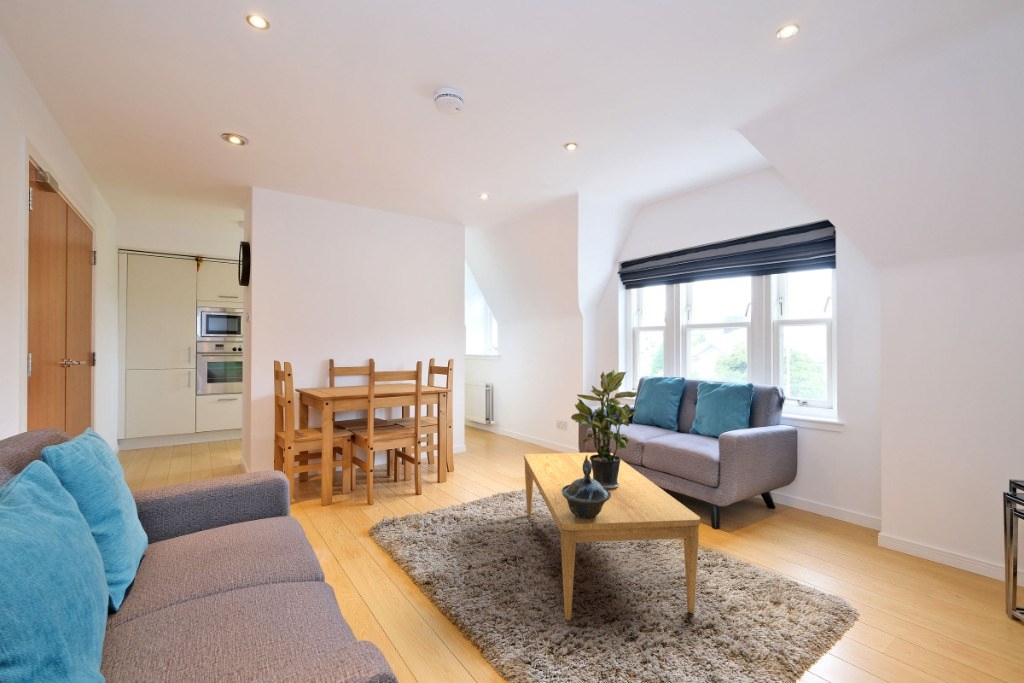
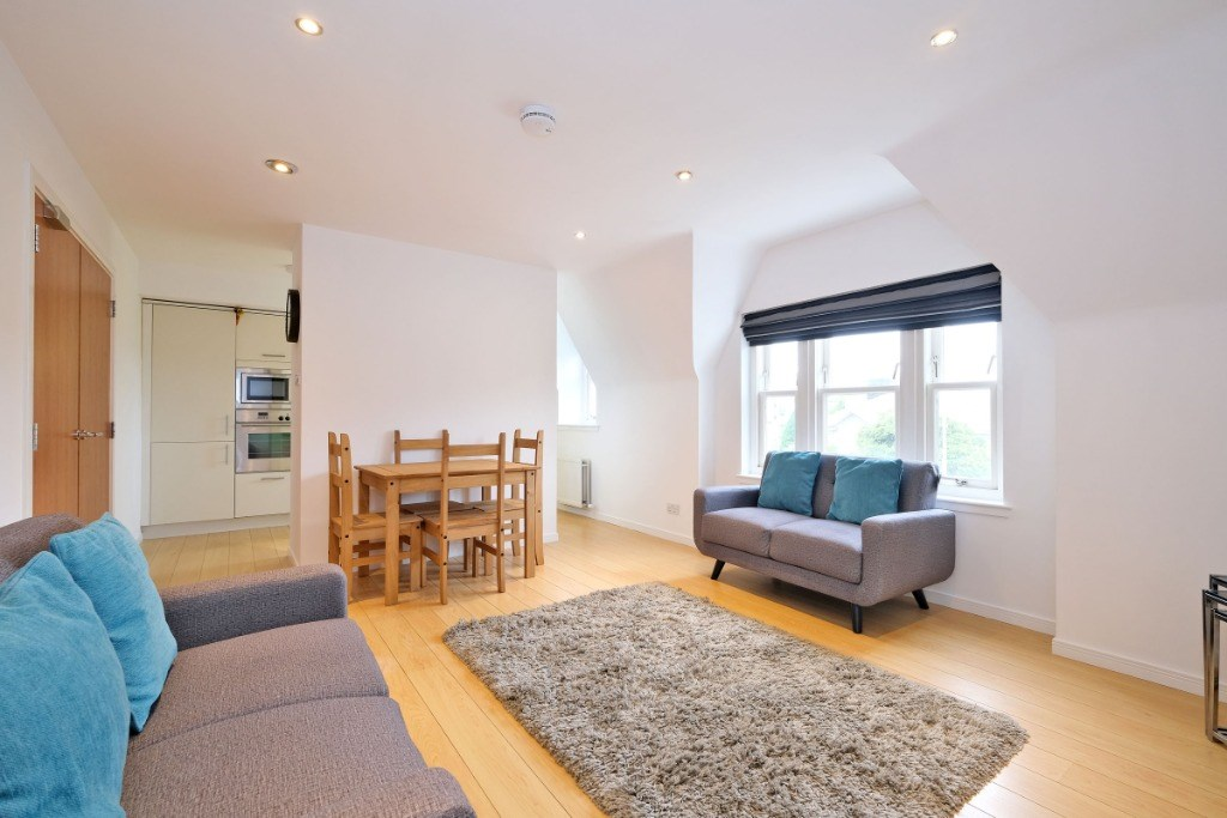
- potted plant (604, 426)
- coffee table (593, 518)
- ceramic bowl (585, 485)
